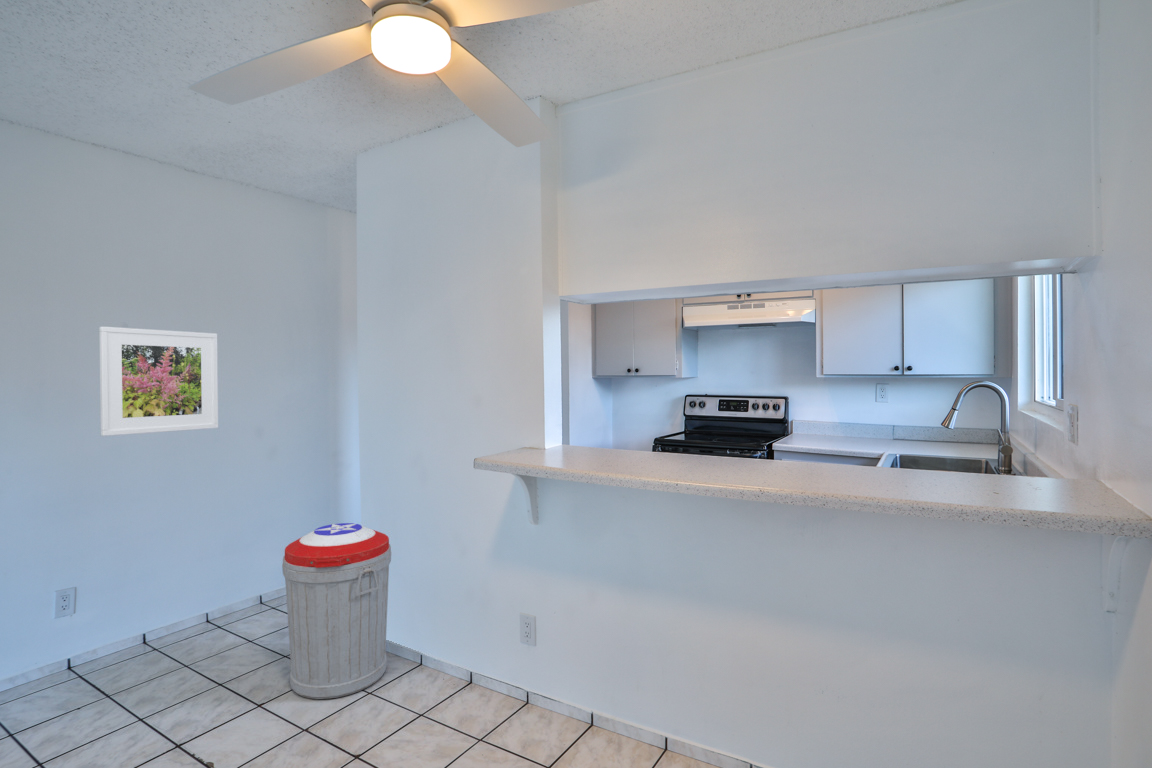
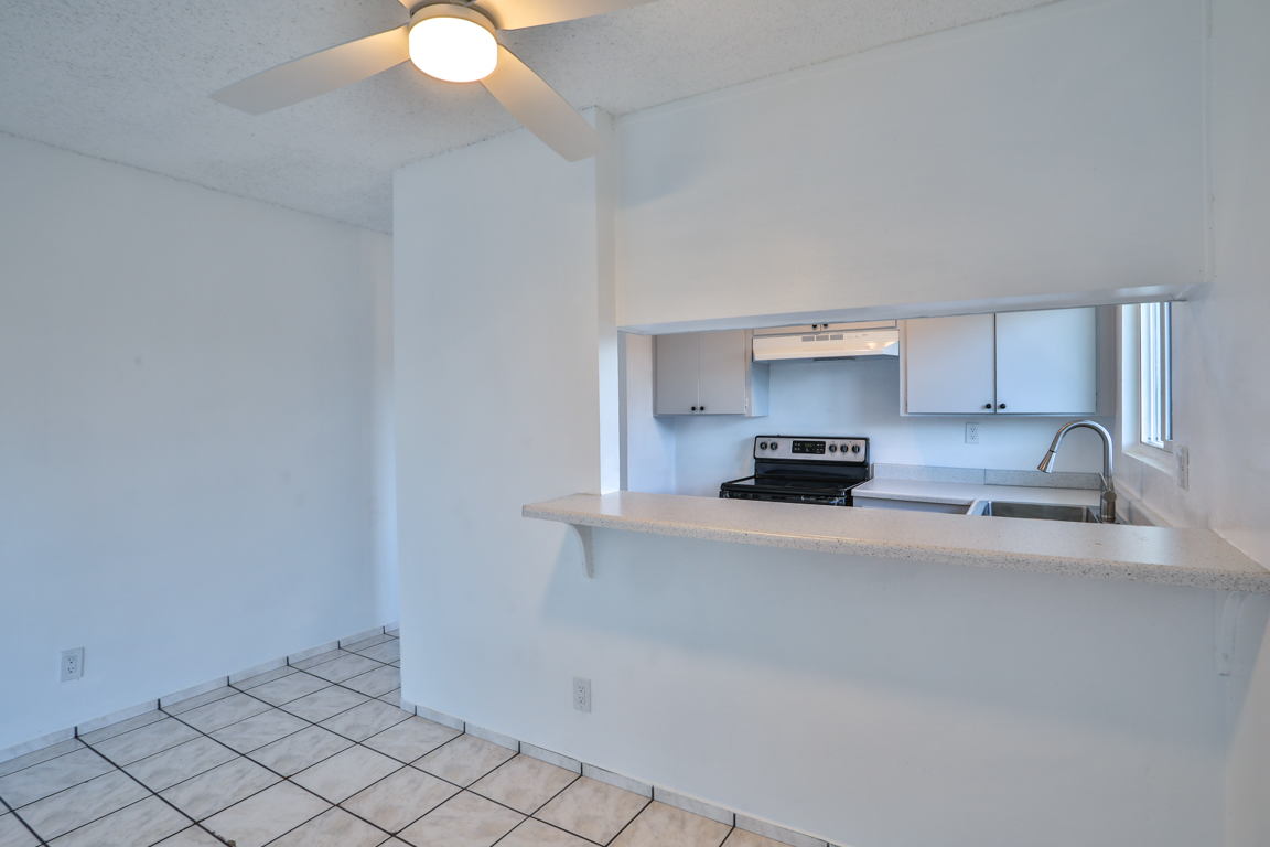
- trash can (339, 601)
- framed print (163, 381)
